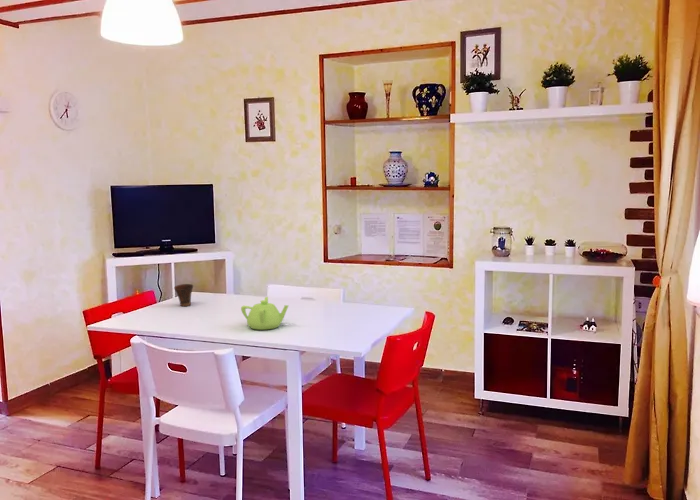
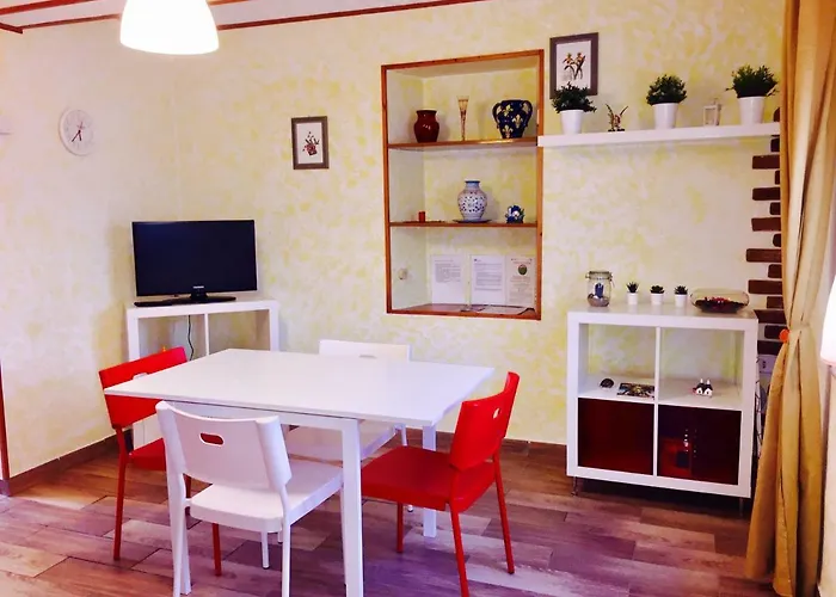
- teapot (265, 313)
- cup (184, 295)
